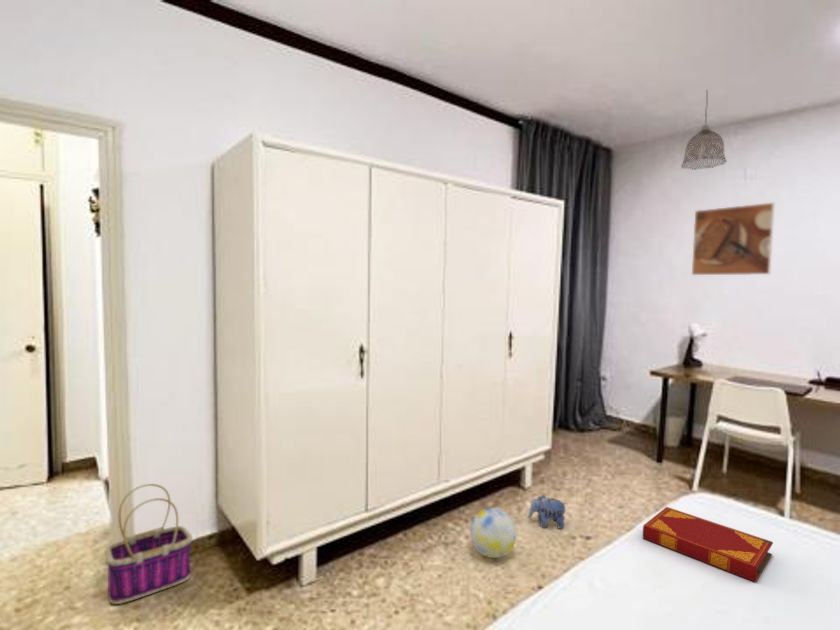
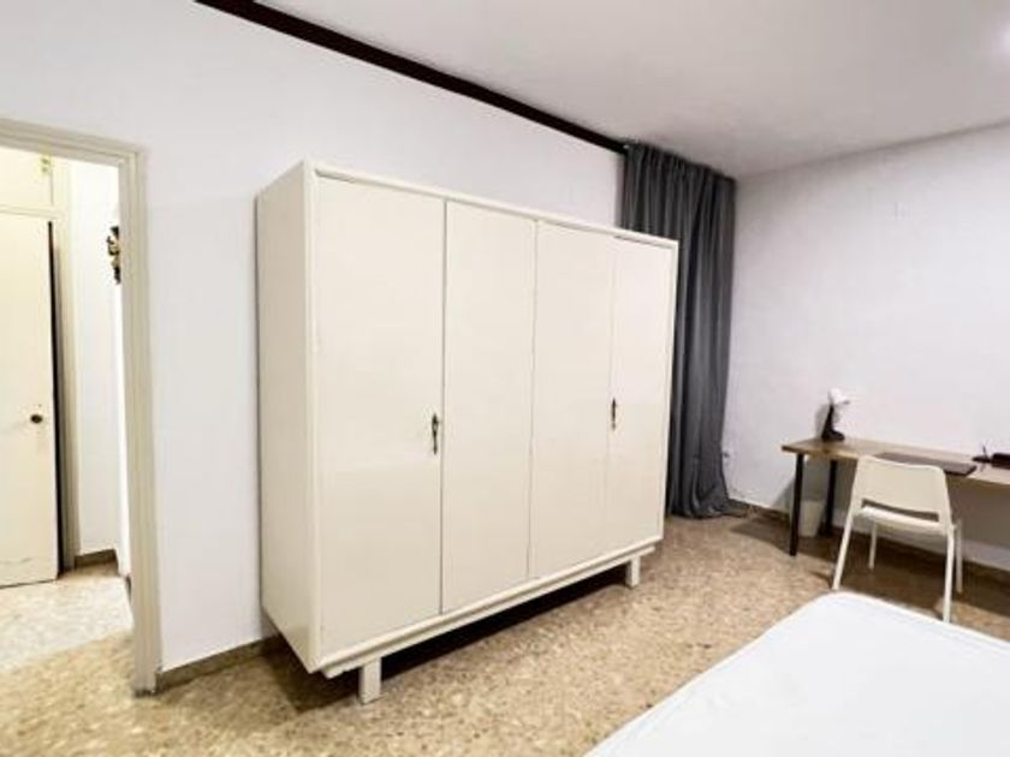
- plush toy (548, 511)
- hardback book (705, 540)
- pendant lamp (705, 127)
- ball (493, 532)
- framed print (730, 241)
- basket (149, 537)
